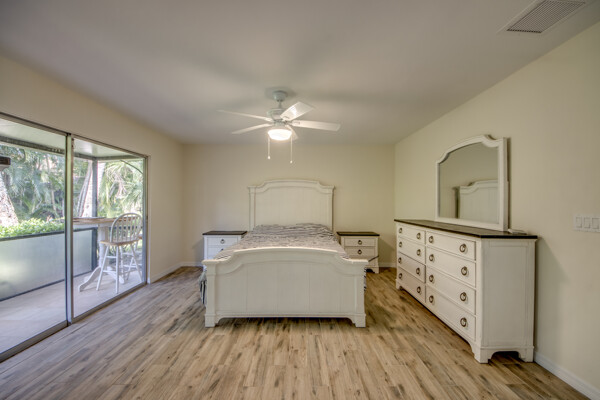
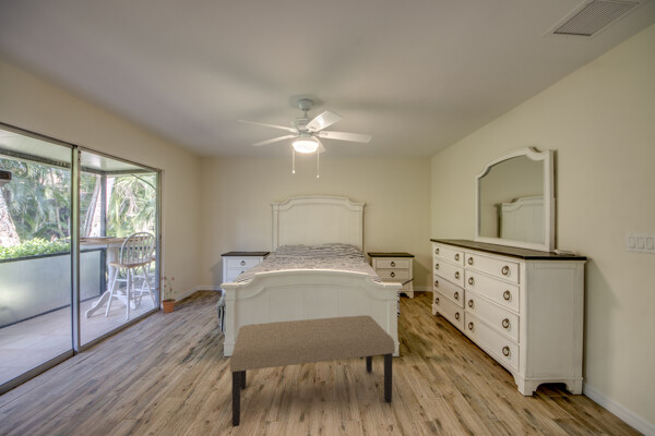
+ potted plant (167, 293)
+ bench (312, 360)
